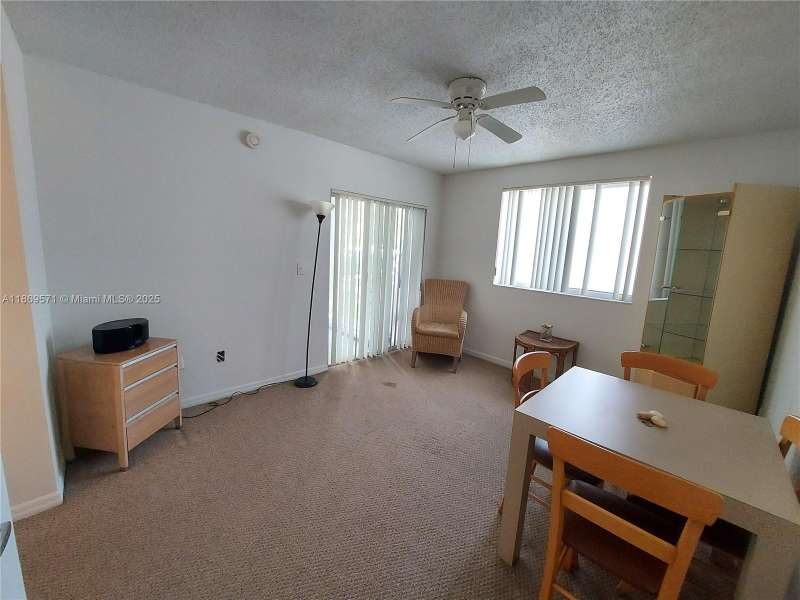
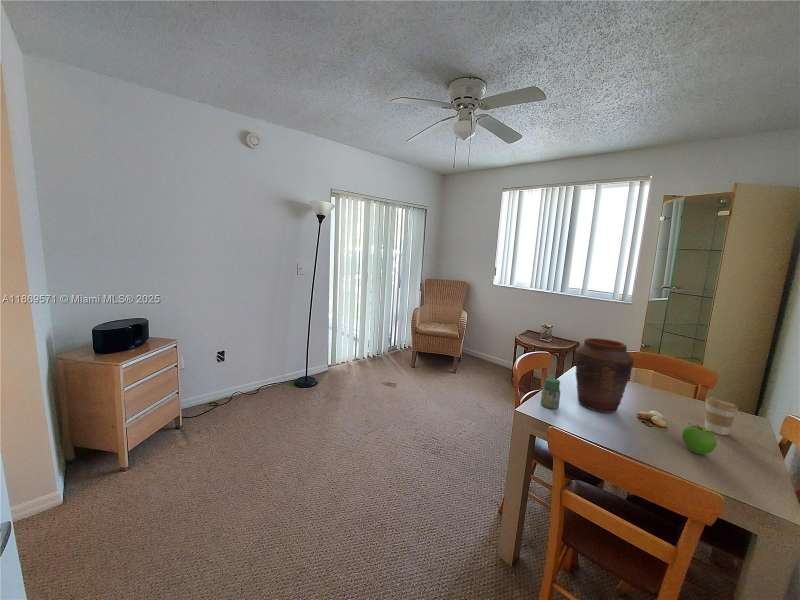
+ jar (550, 392)
+ fruit (699, 438)
+ vase (600, 374)
+ coffee cup (719, 415)
